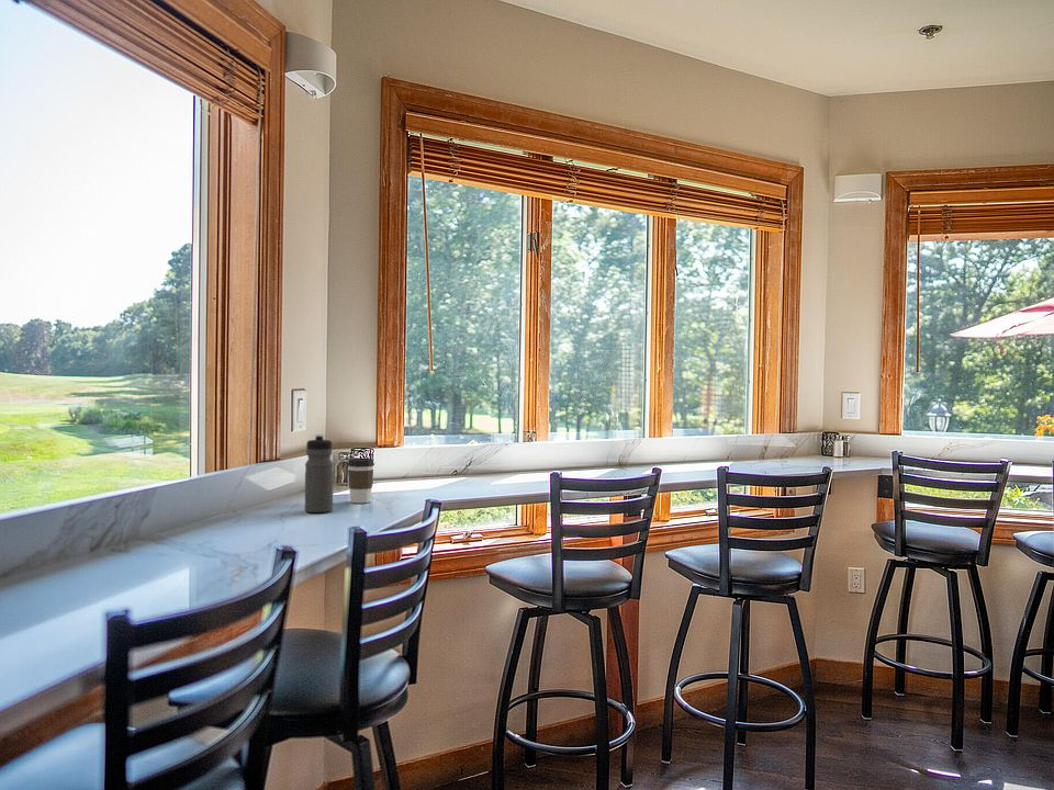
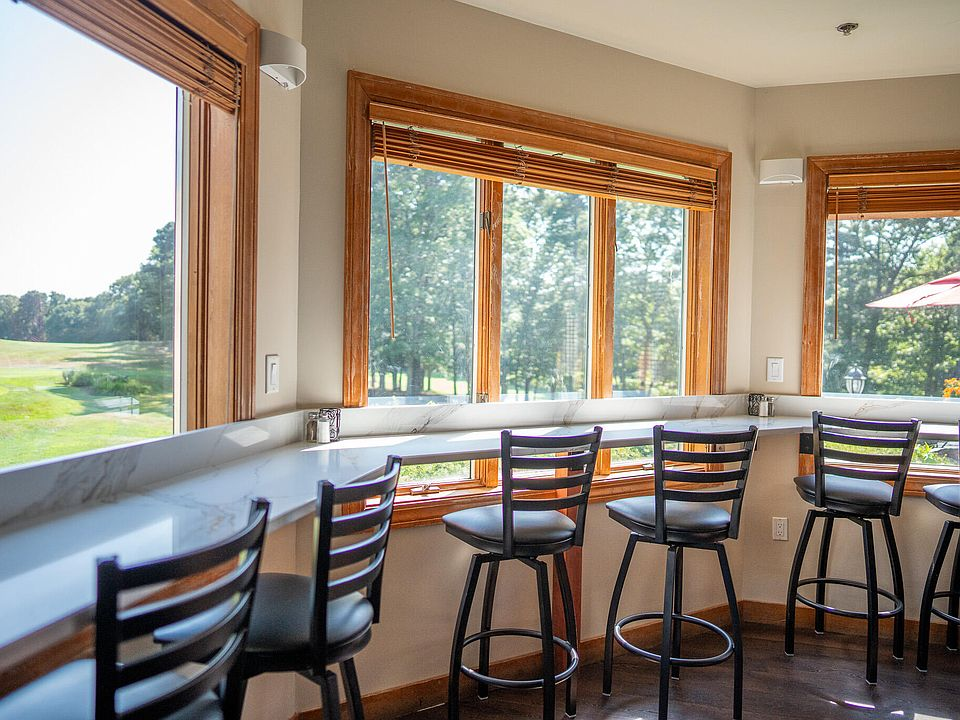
- coffee cup (360, 479)
- water bottle (318, 472)
